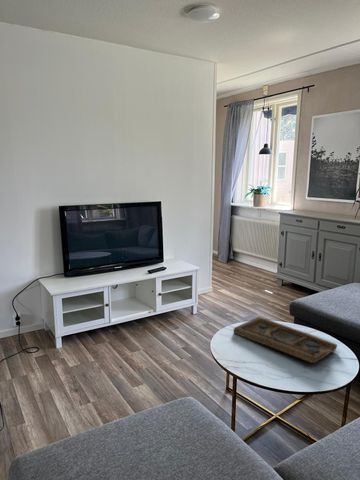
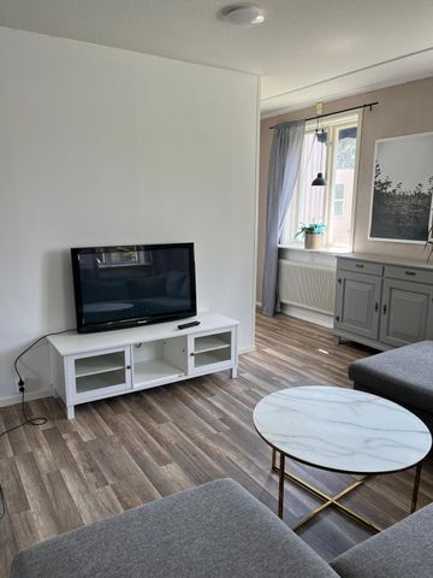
- decorative tray (282, 337)
